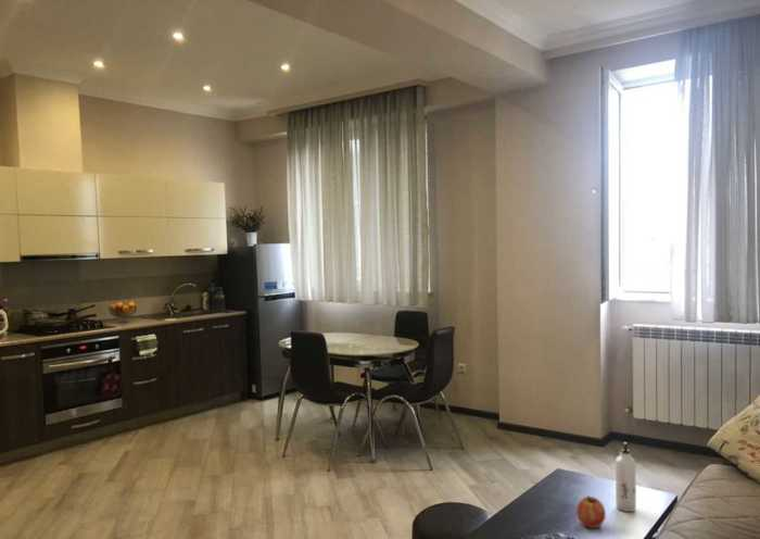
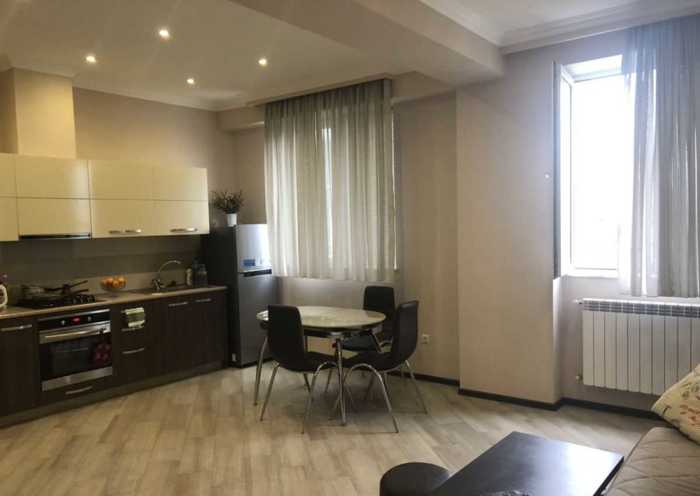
- fruit (591, 510)
- water bottle (625, 475)
